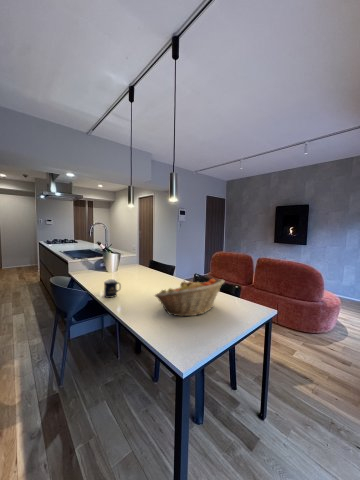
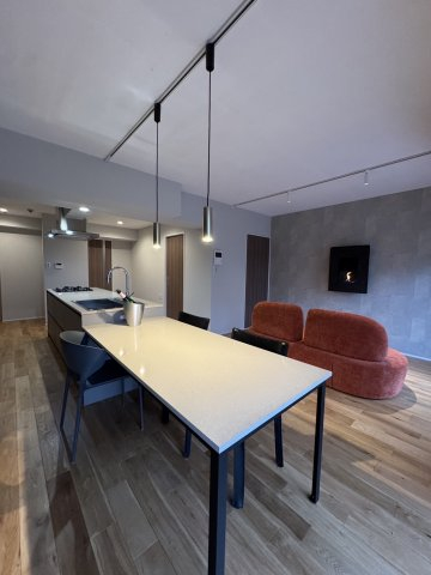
- mug (112, 287)
- fruit basket (190, 293)
